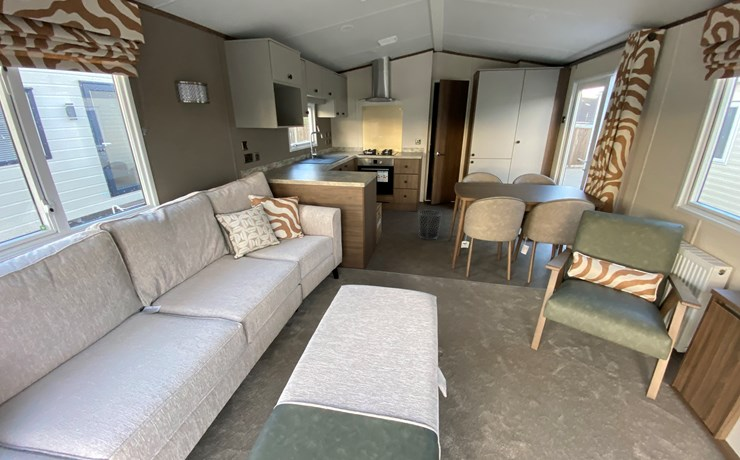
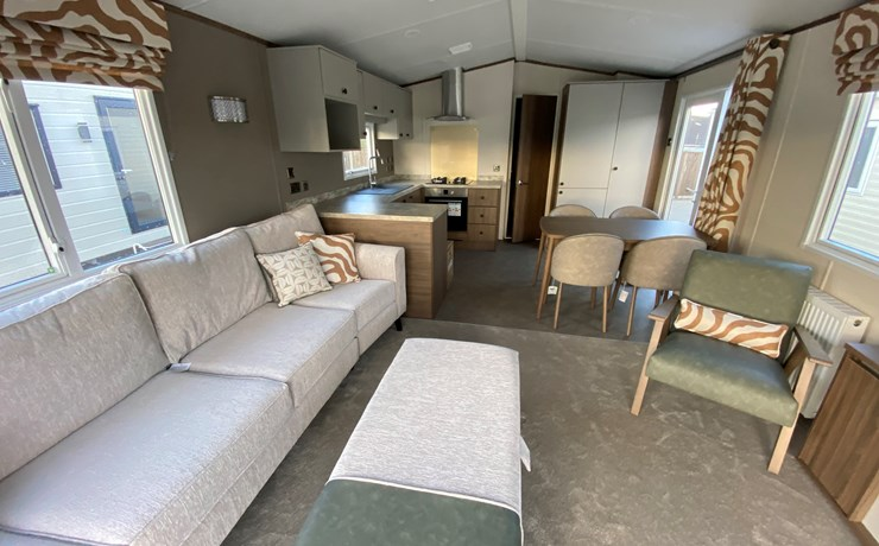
- waste bin (429, 224)
